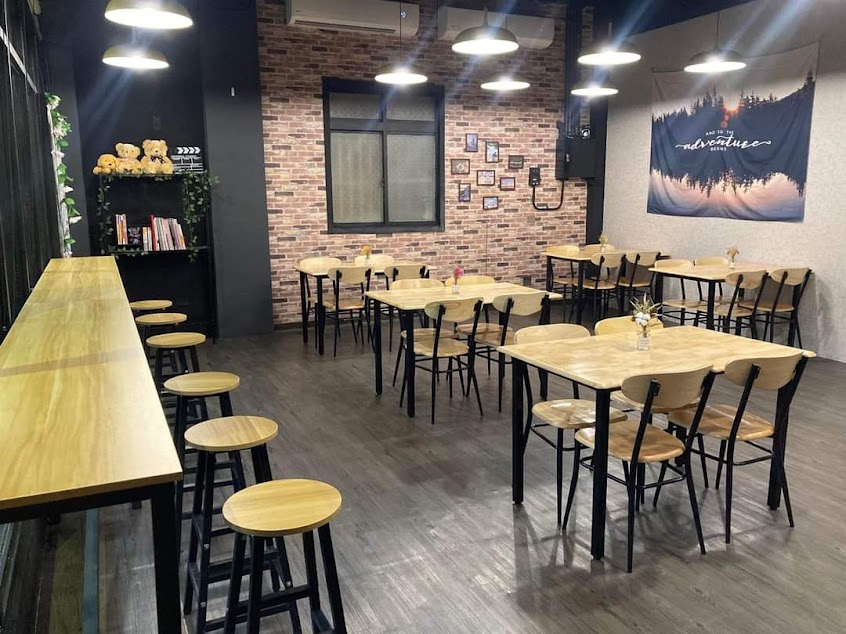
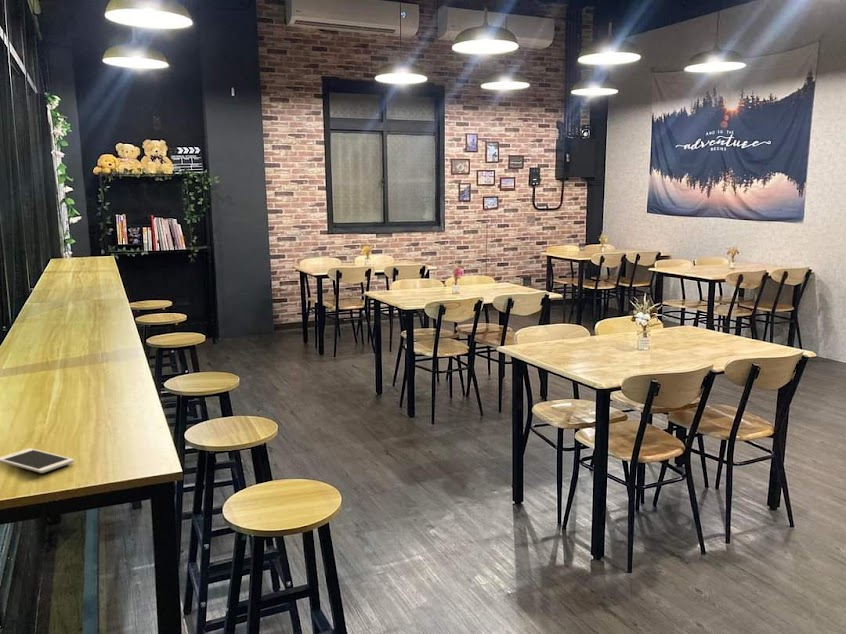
+ cell phone (35, 460)
